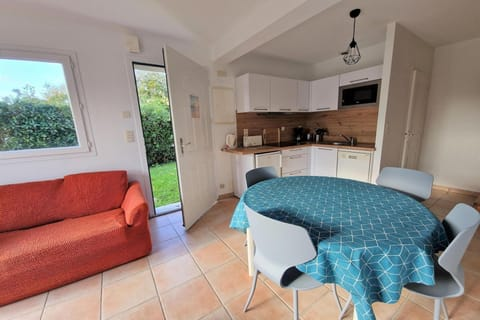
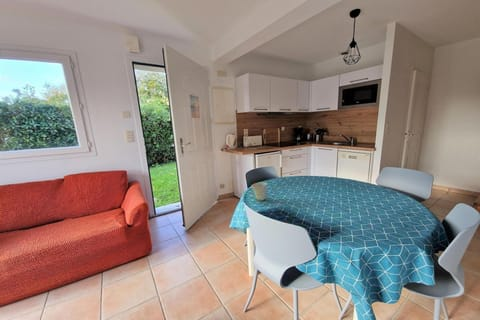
+ cup (259, 191)
